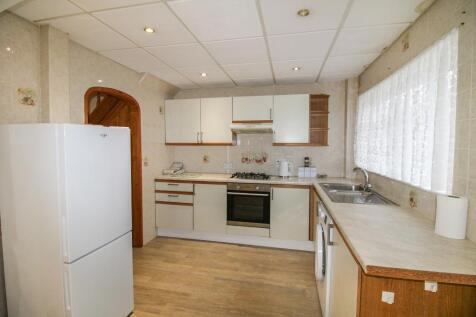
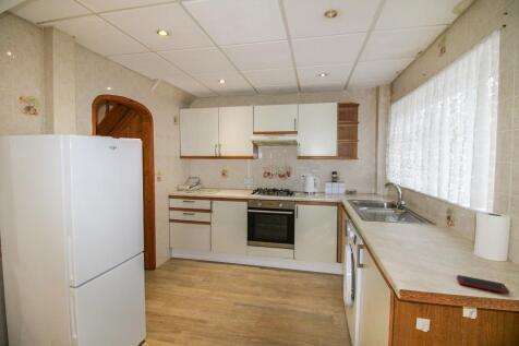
+ cell phone (481, 284)
